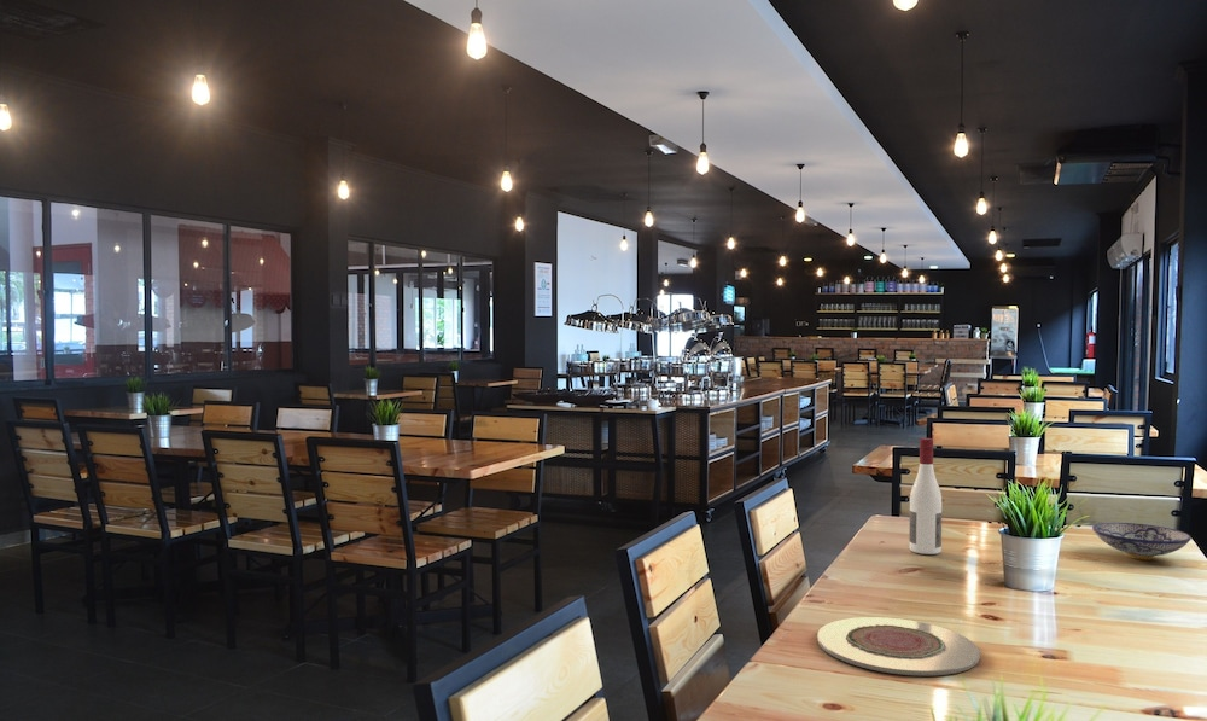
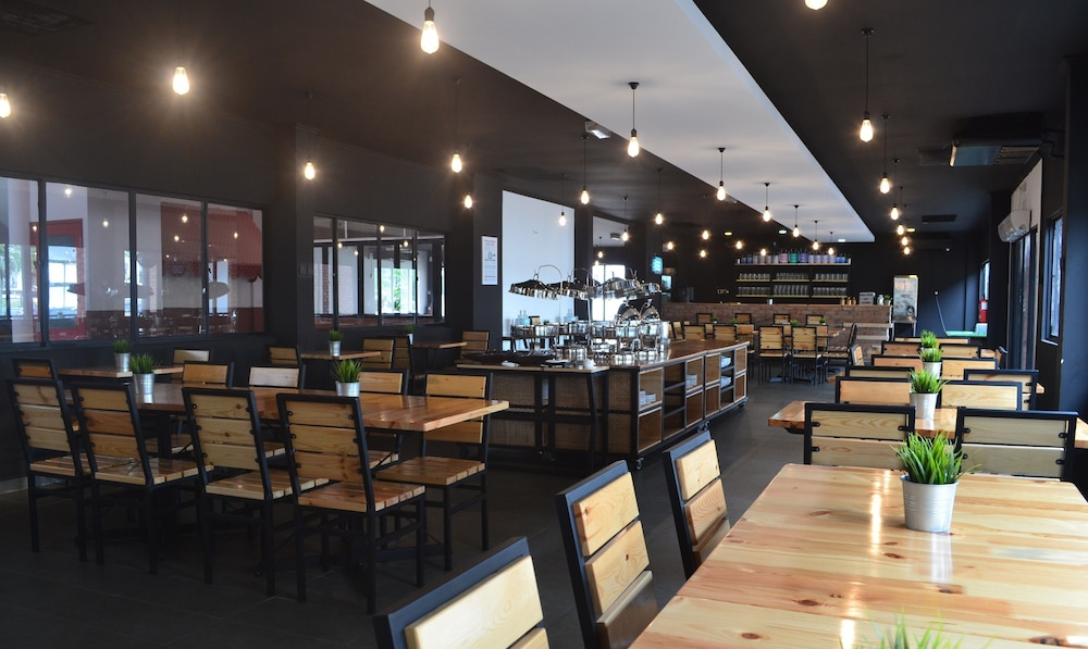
- alcohol (926, 494)
- bowl (1139, 543)
- plate (896, 642)
